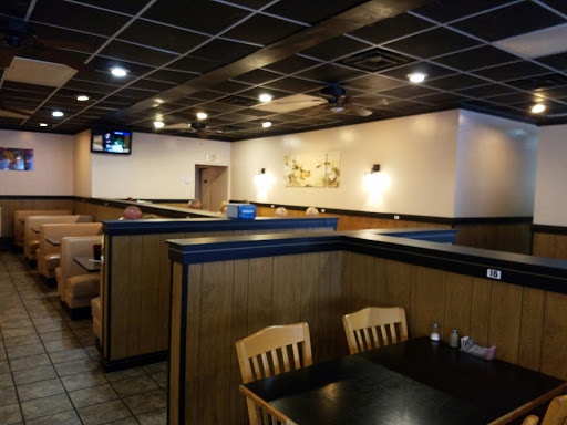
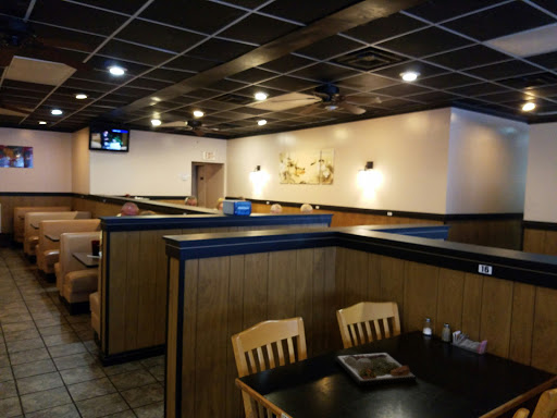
+ dinner plate (373, 365)
